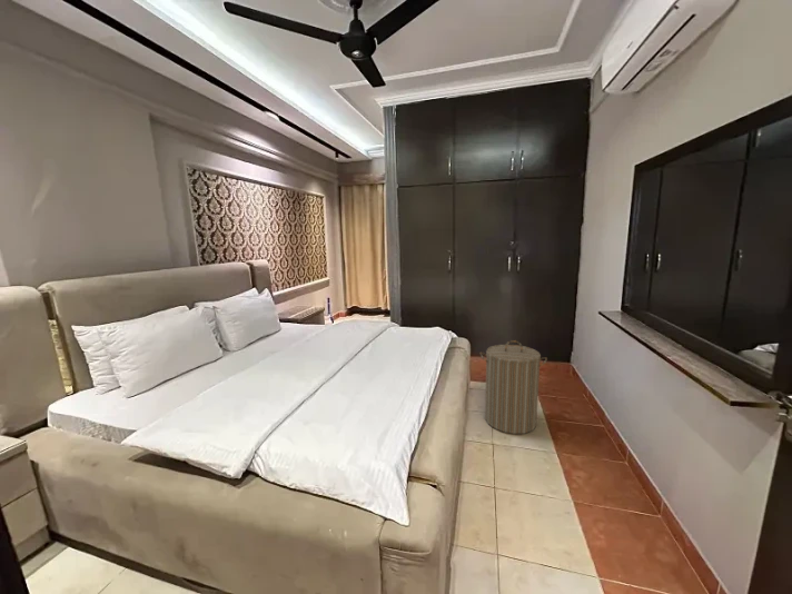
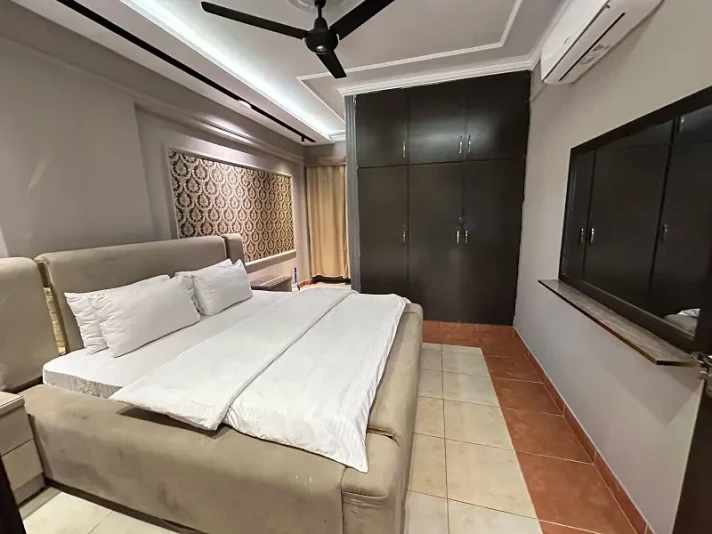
- laundry hamper (511, 382)
